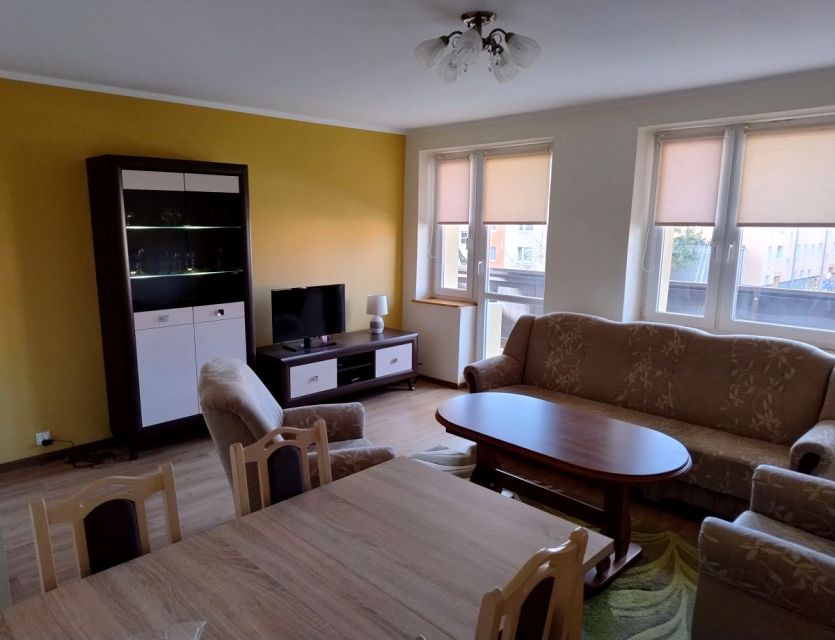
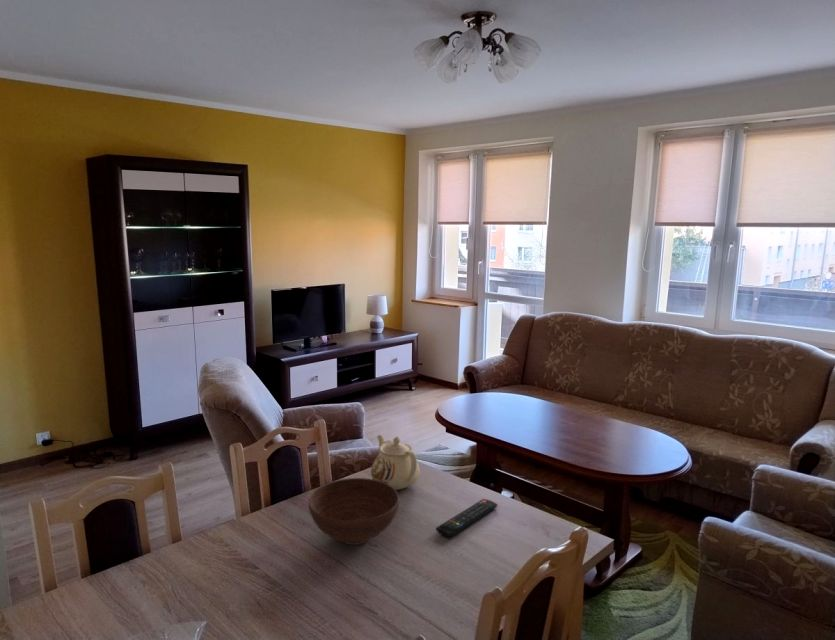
+ bowl (354, 517)
+ teapot (395, 460)
+ remote control (468, 517)
